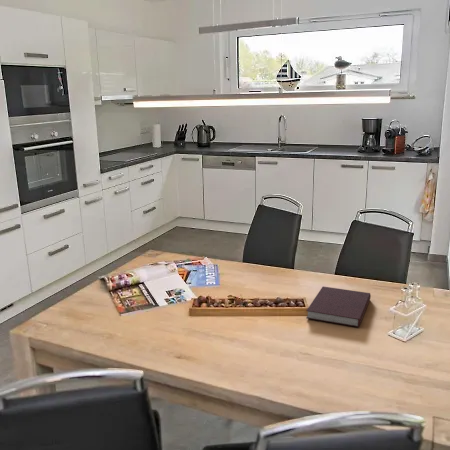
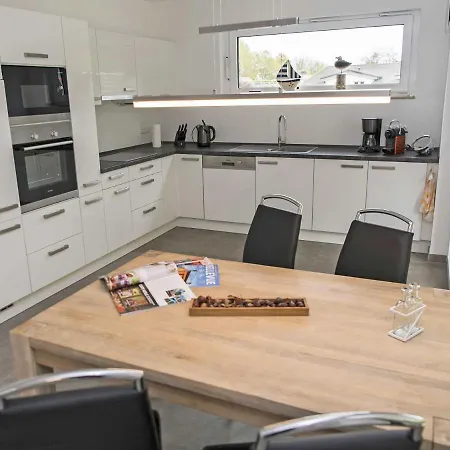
- notebook (339, 305)
